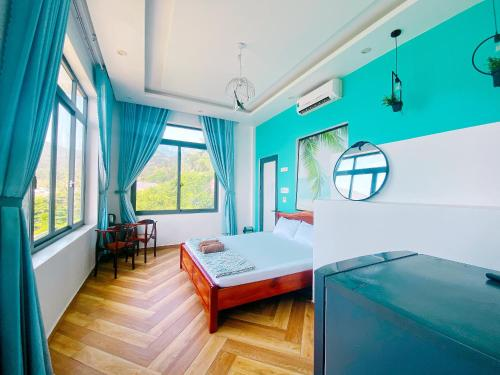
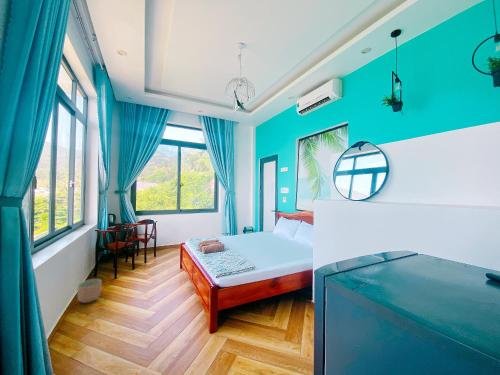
+ planter (89, 291)
